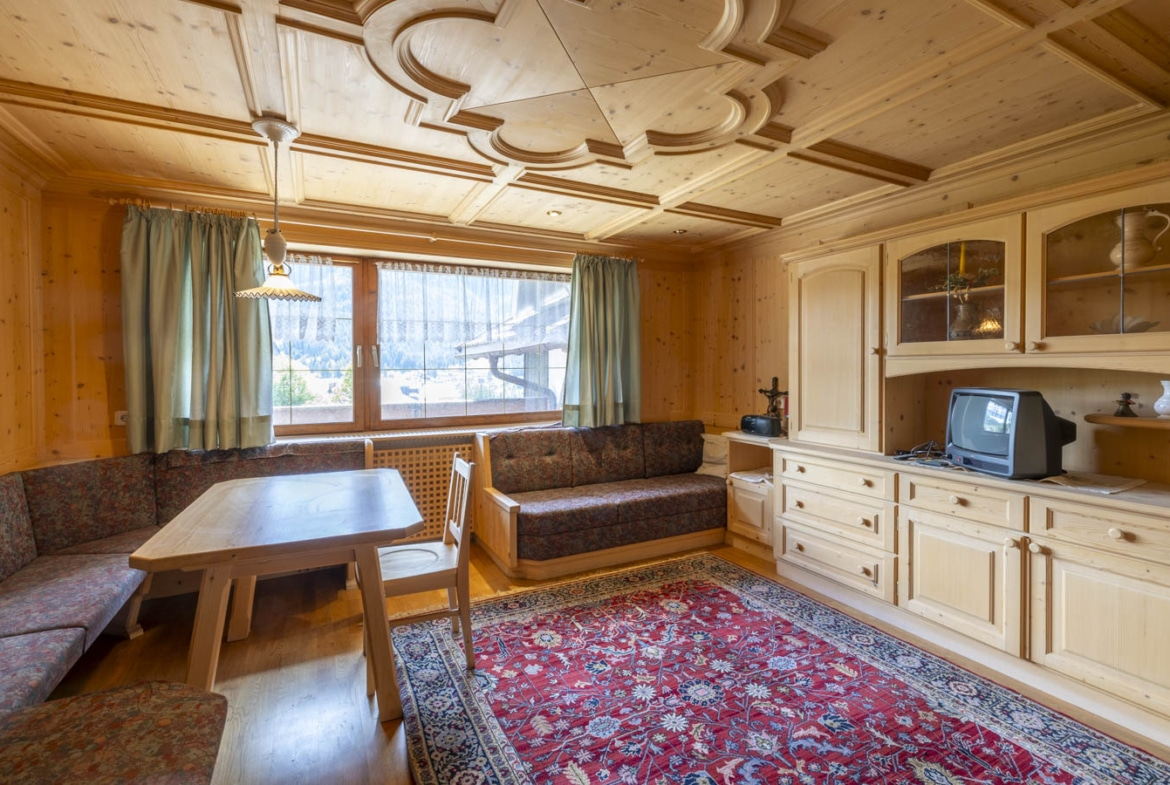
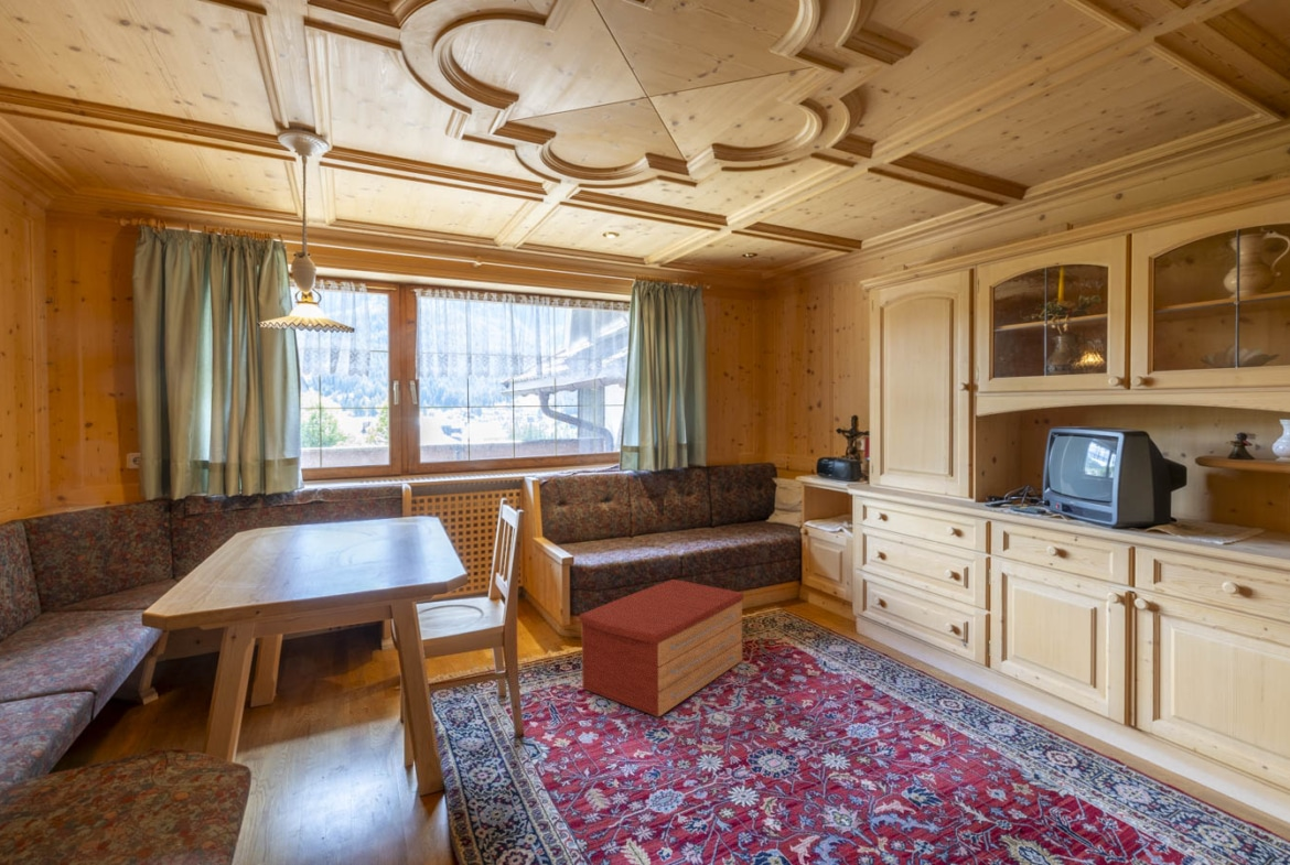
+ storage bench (666, 638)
